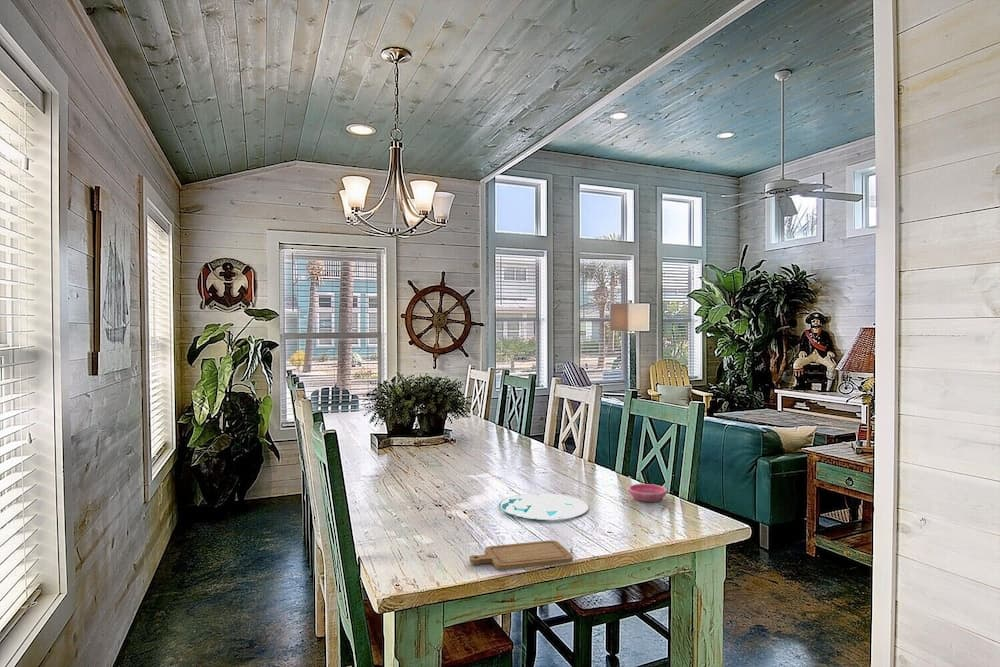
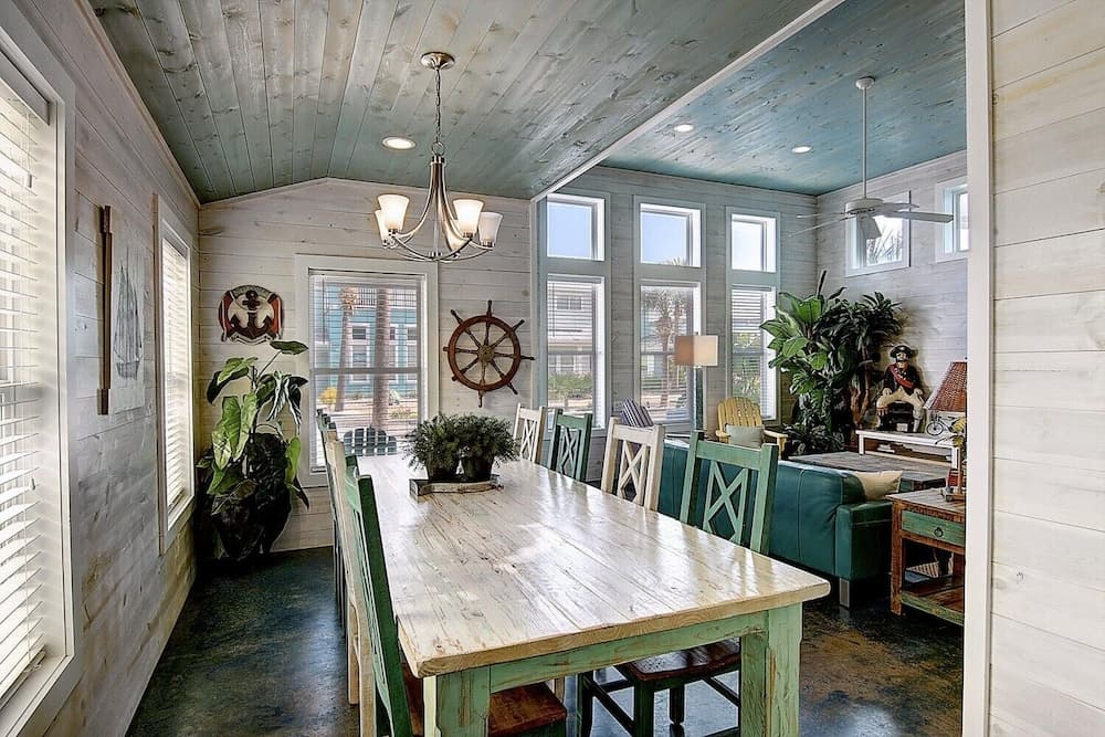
- chopping board (518, 555)
- saucer (647, 493)
- plate (543, 501)
